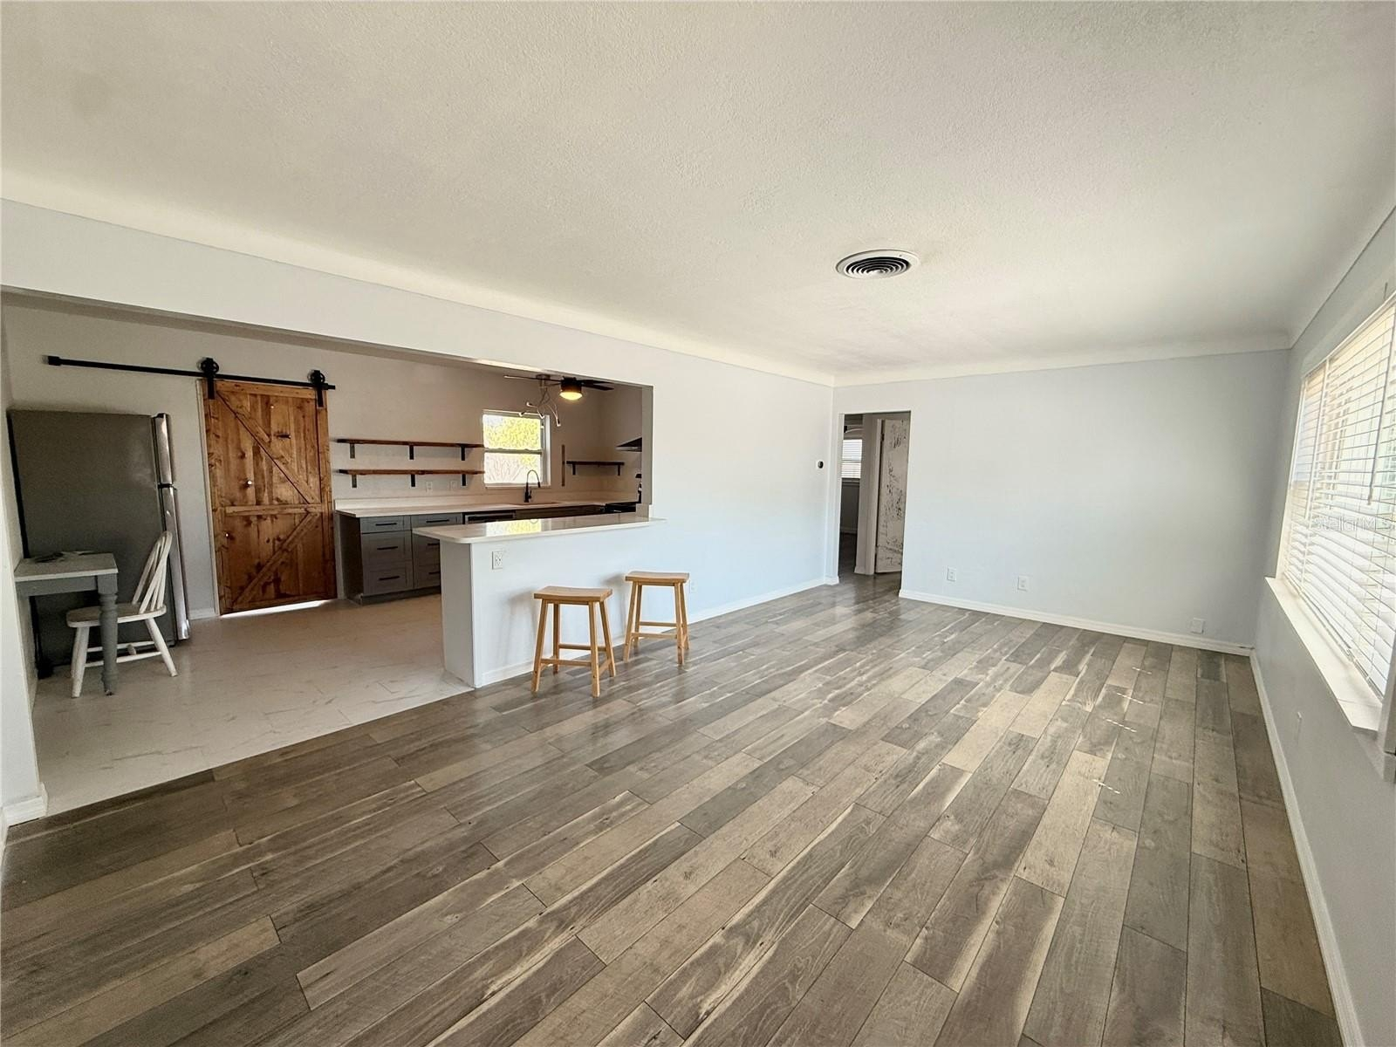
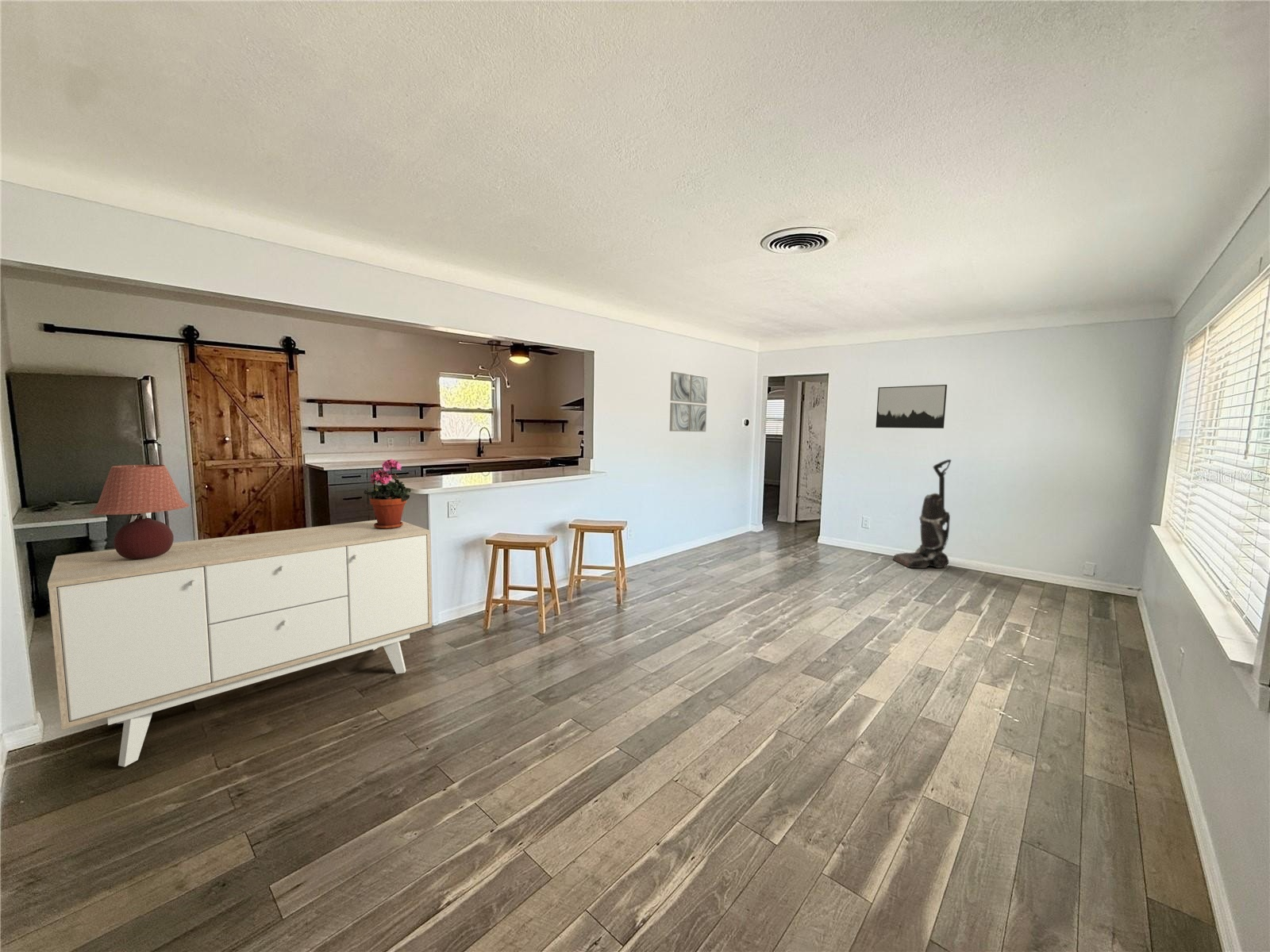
+ sideboard (272, 619)
+ vacuum cleaner (923, 512)
+ table lamp (142, 511)
+ wall art (689, 404)
+ potted plant (388, 493)
+ wall art (910, 407)
